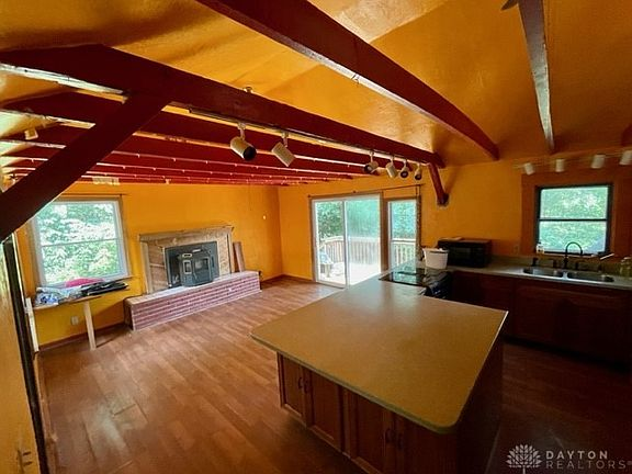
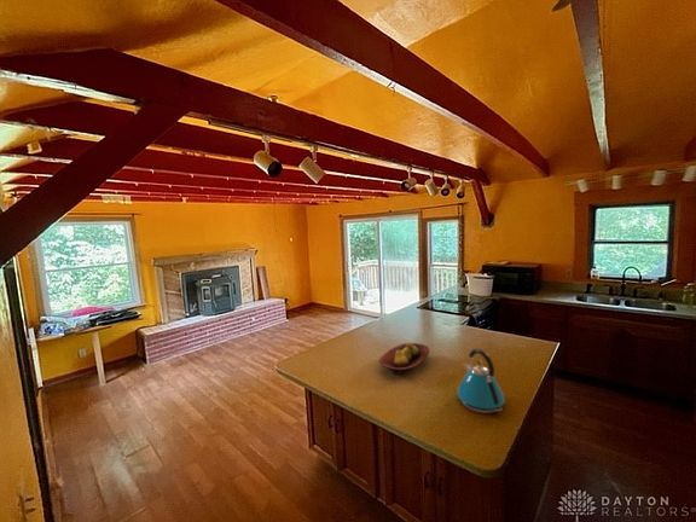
+ kettle (481, 376)
+ fruit bowl (405, 355)
